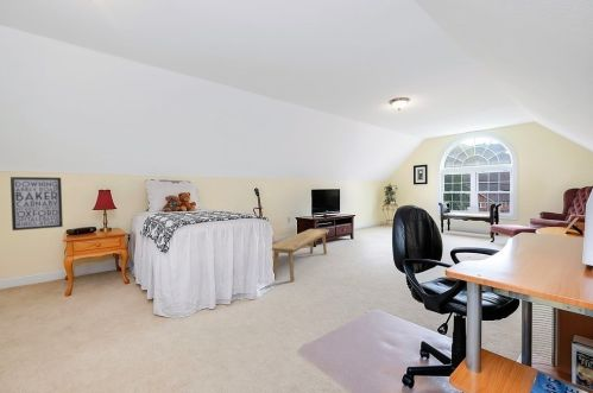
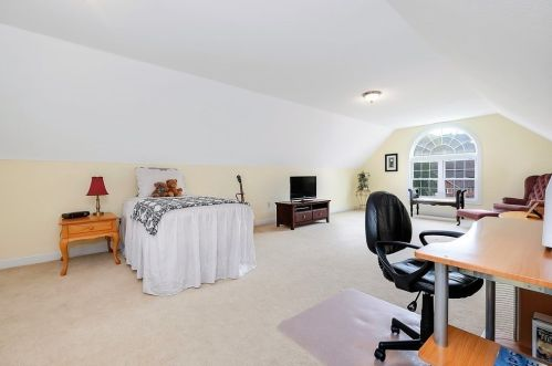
- wall art (37, 202)
- bench (302, 247)
